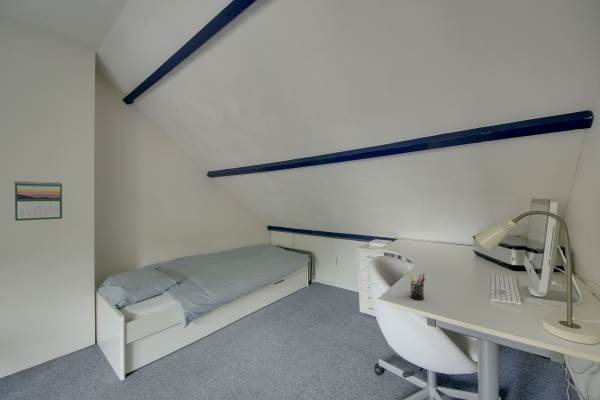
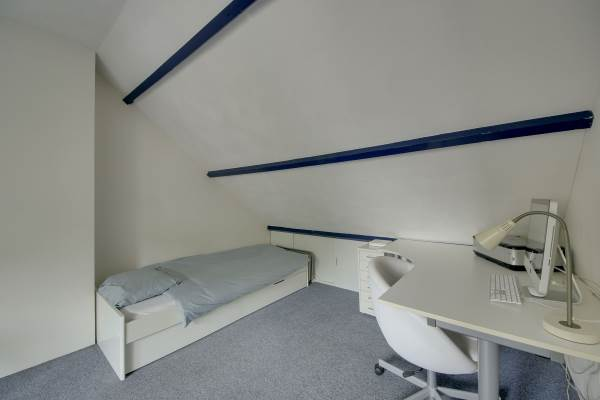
- pen holder (418, 284)
- calendar (39, 200)
